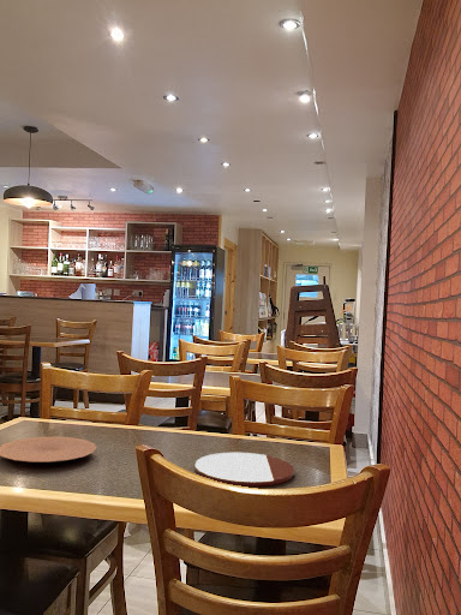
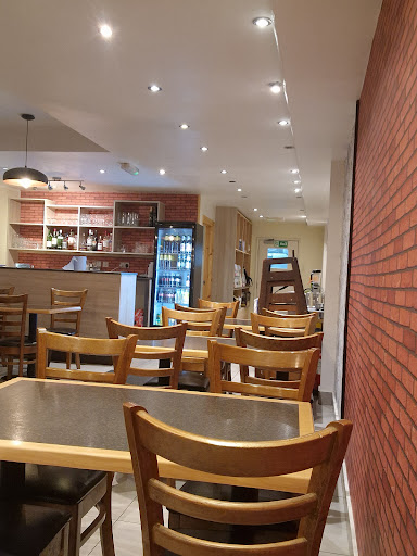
- plate (244, 467)
- plate (47, 452)
